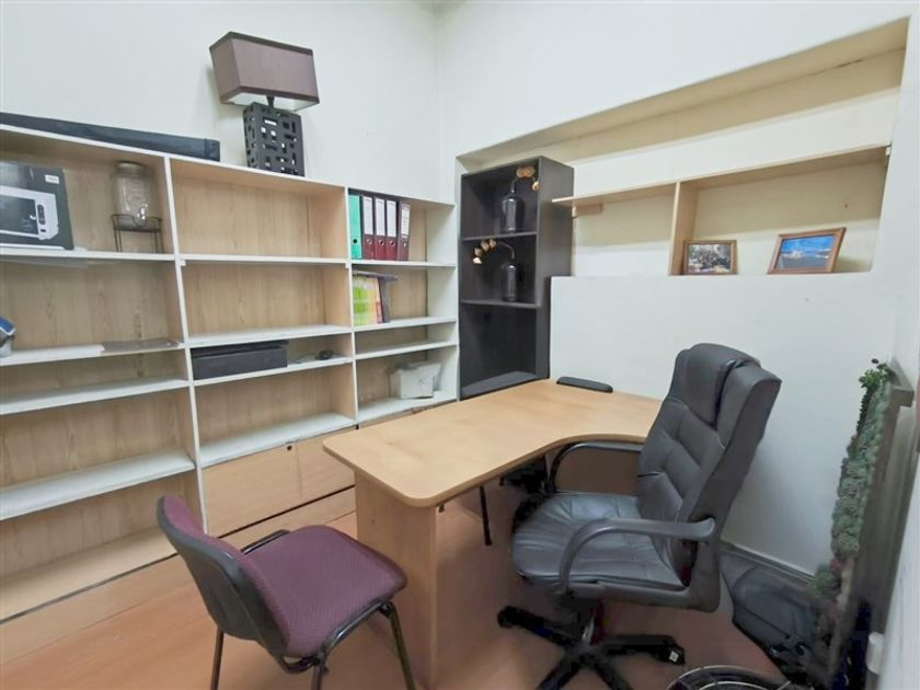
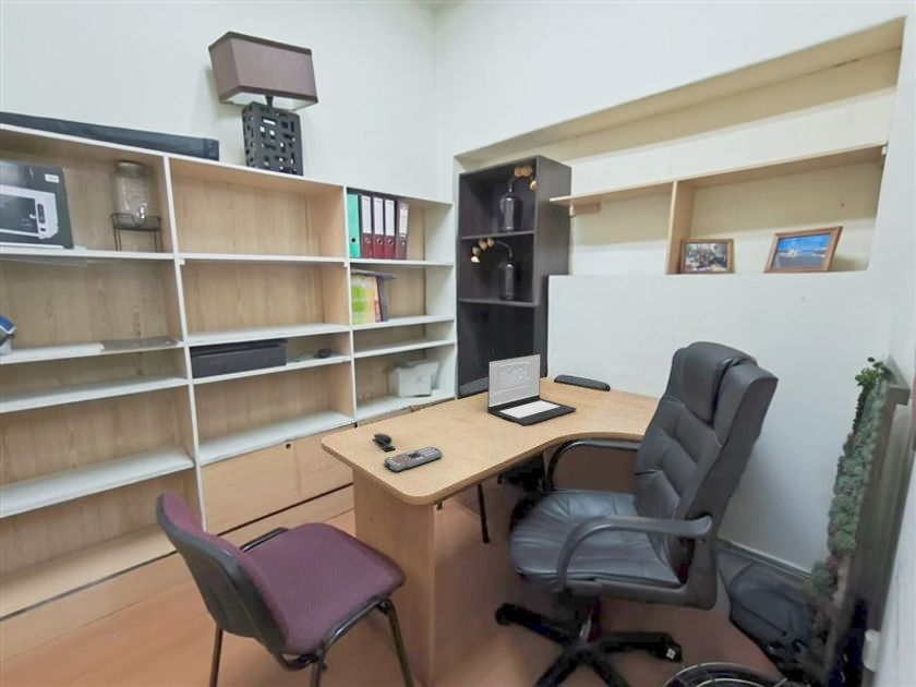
+ remote control (414, 458)
+ laptop (533, 386)
+ stapler (383, 439)
